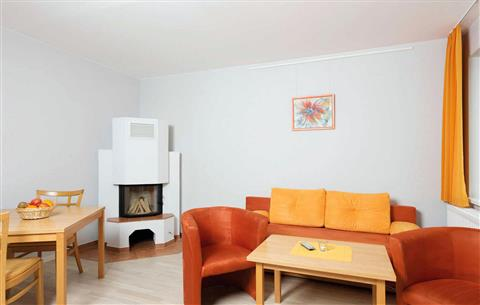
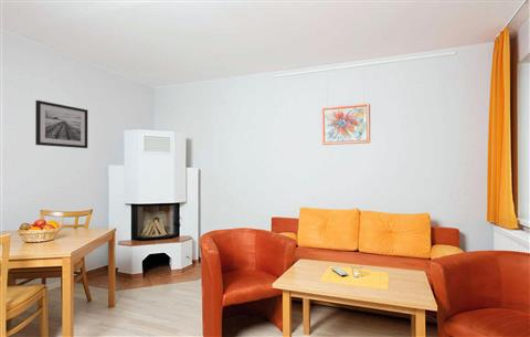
+ wall art (63, 126)
